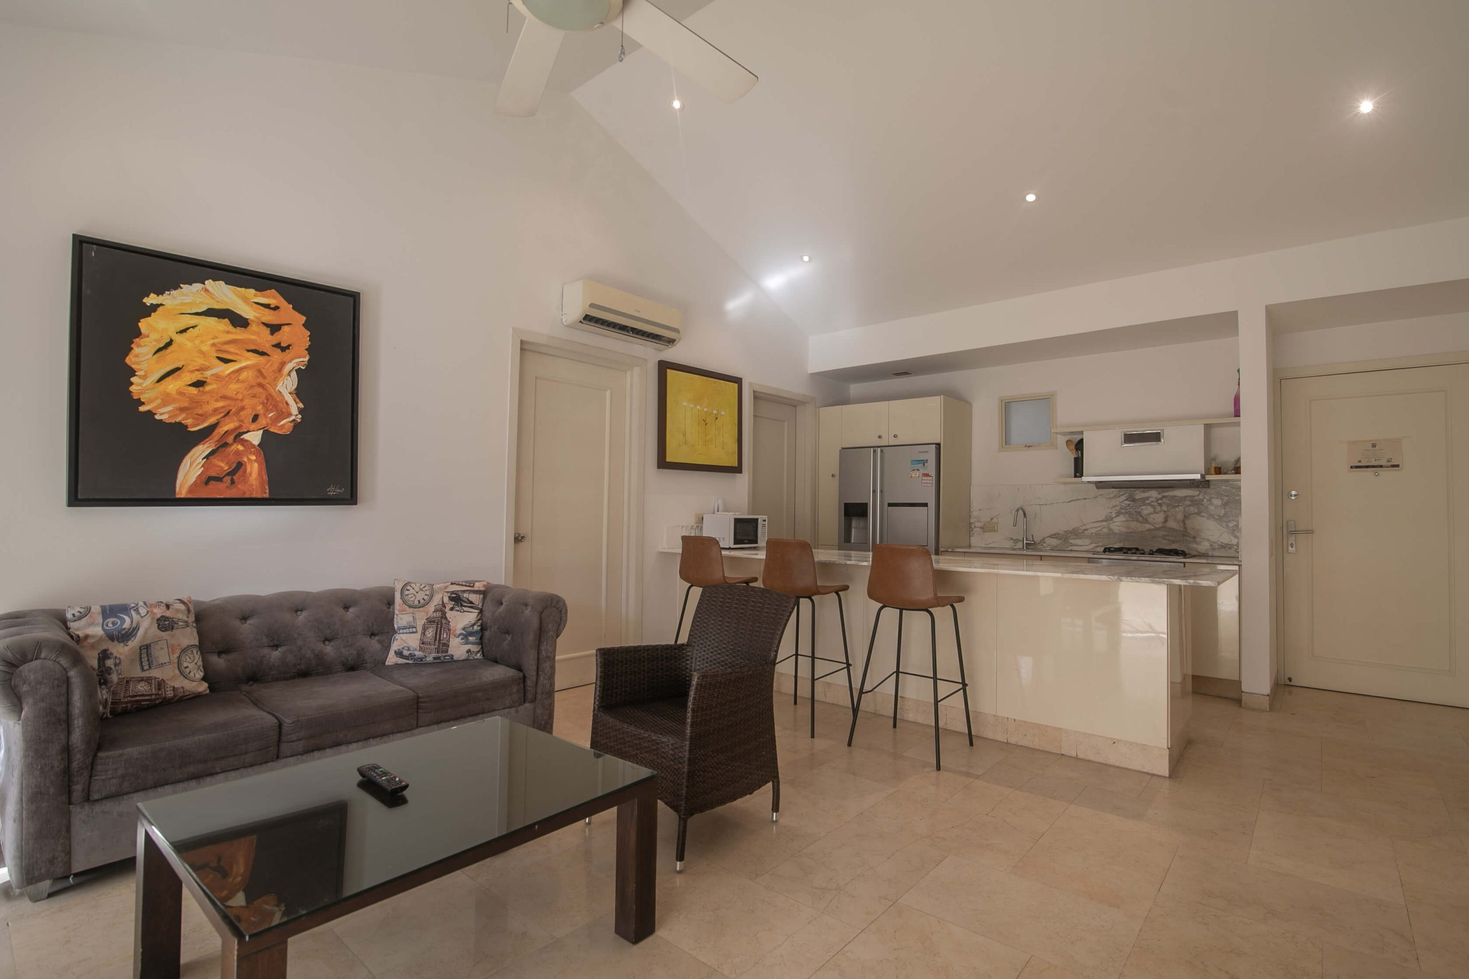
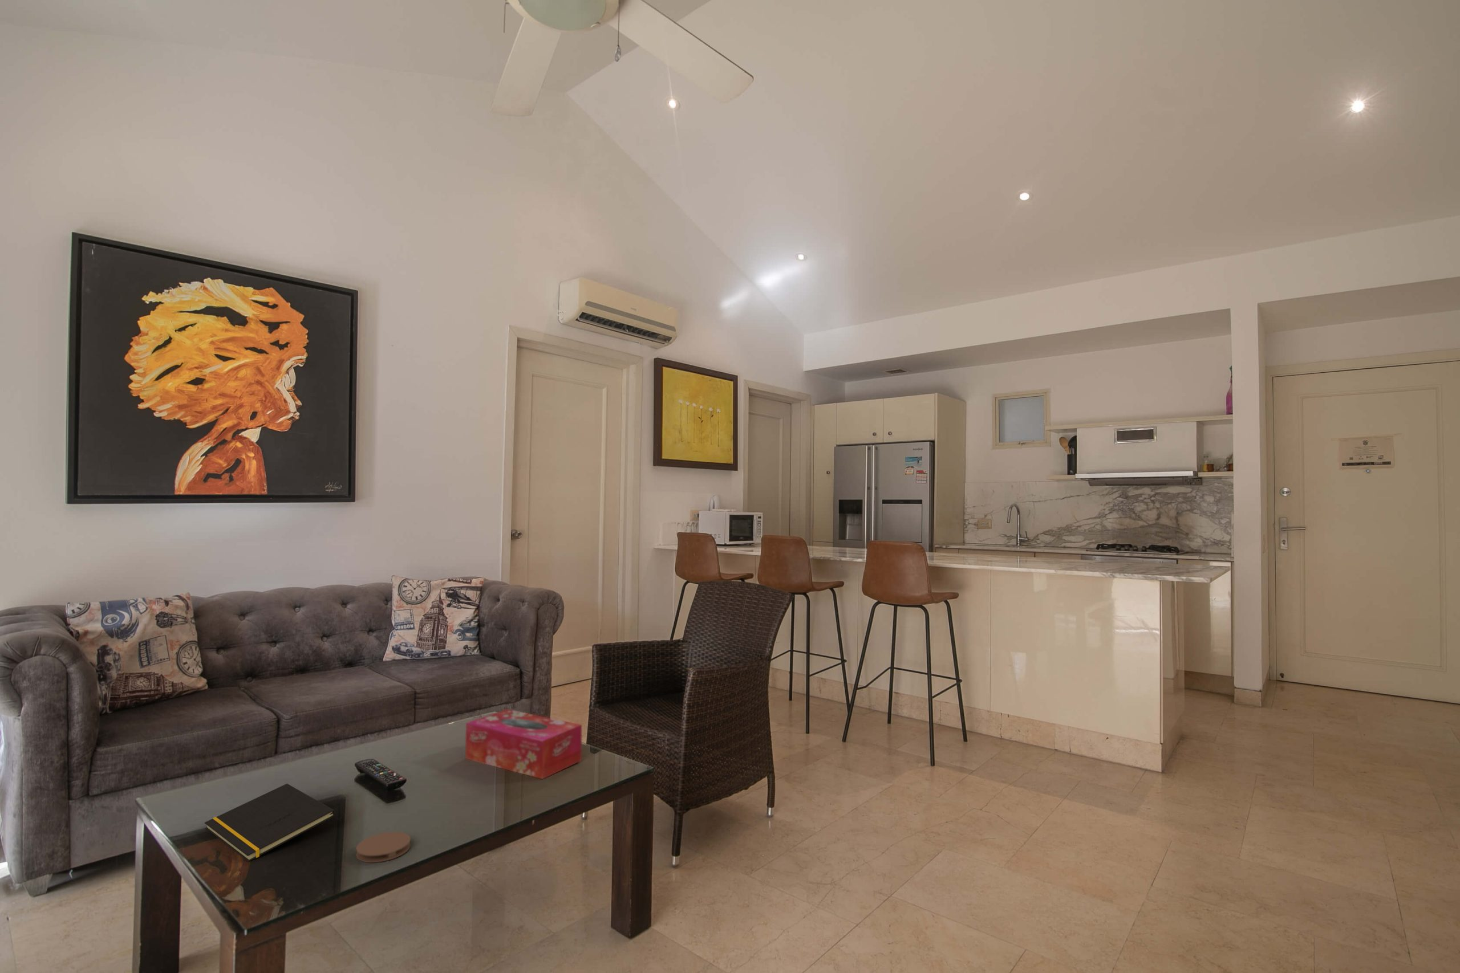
+ notepad (269, 819)
+ coaster (383, 846)
+ tissue box (523, 742)
